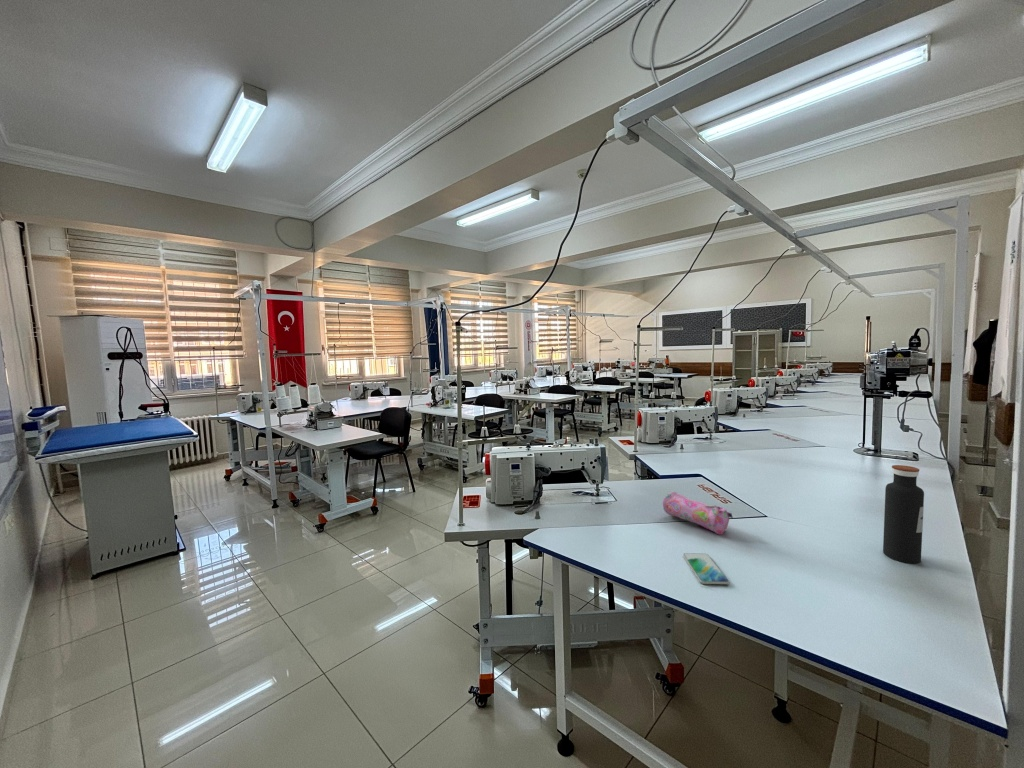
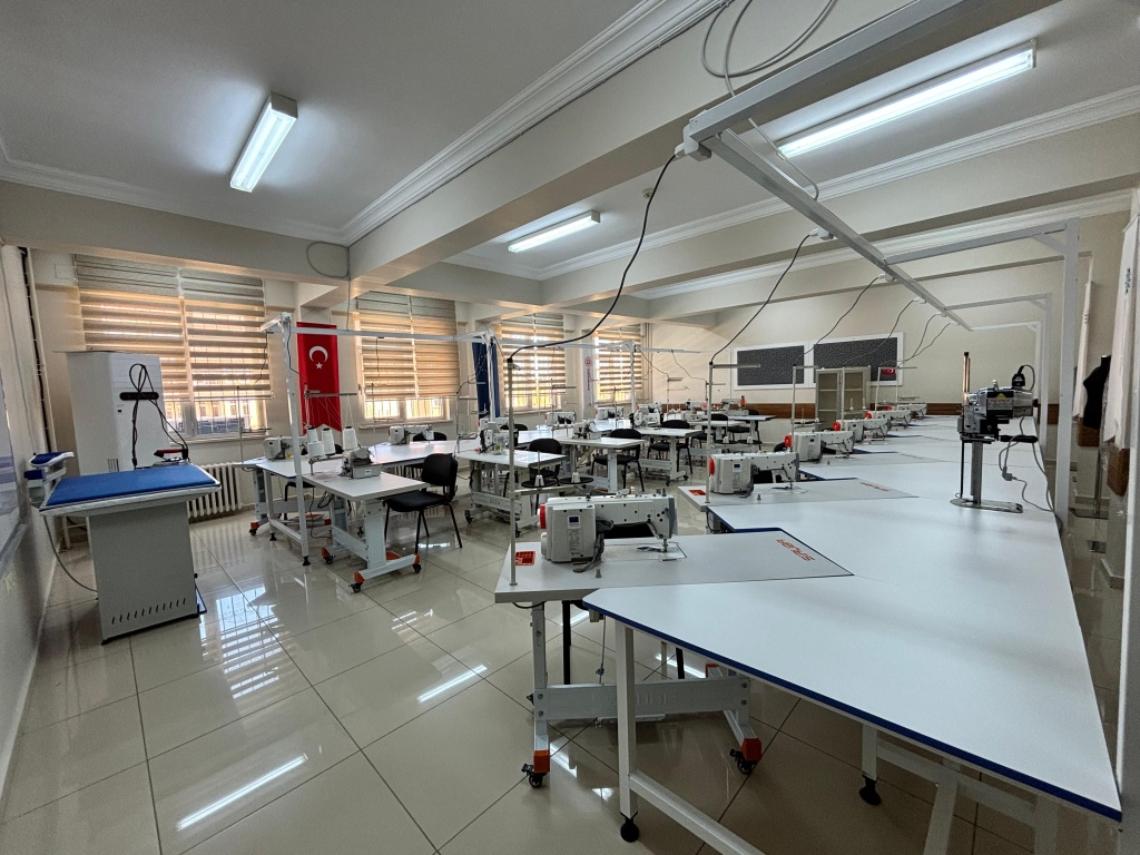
- smartphone (704, 567)
- water bottle (903, 512)
- pencil case (695, 511)
